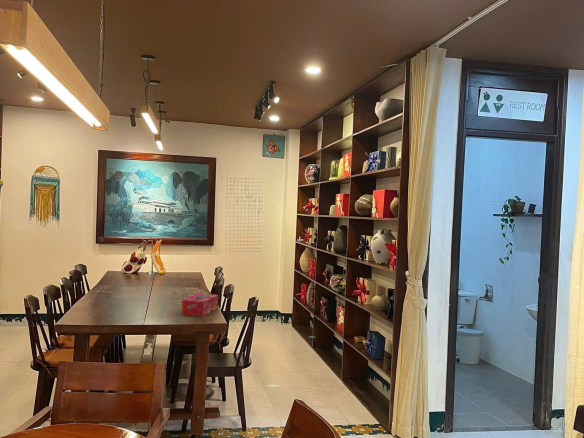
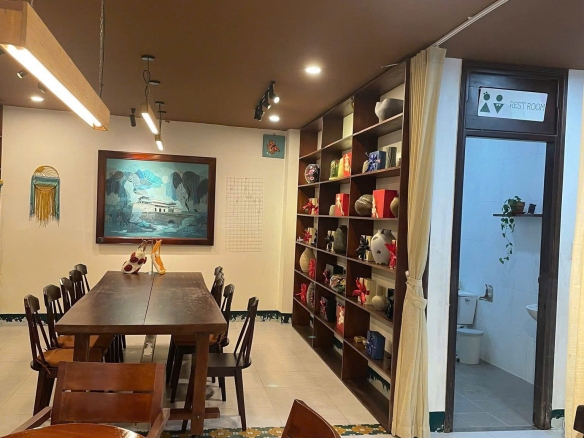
- tissue box (200, 304)
